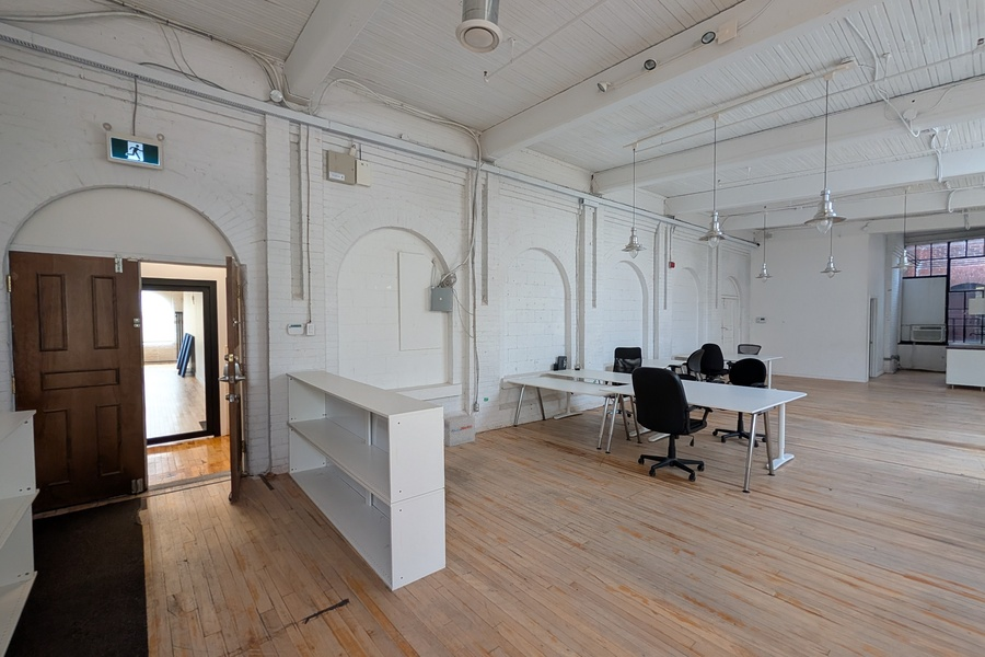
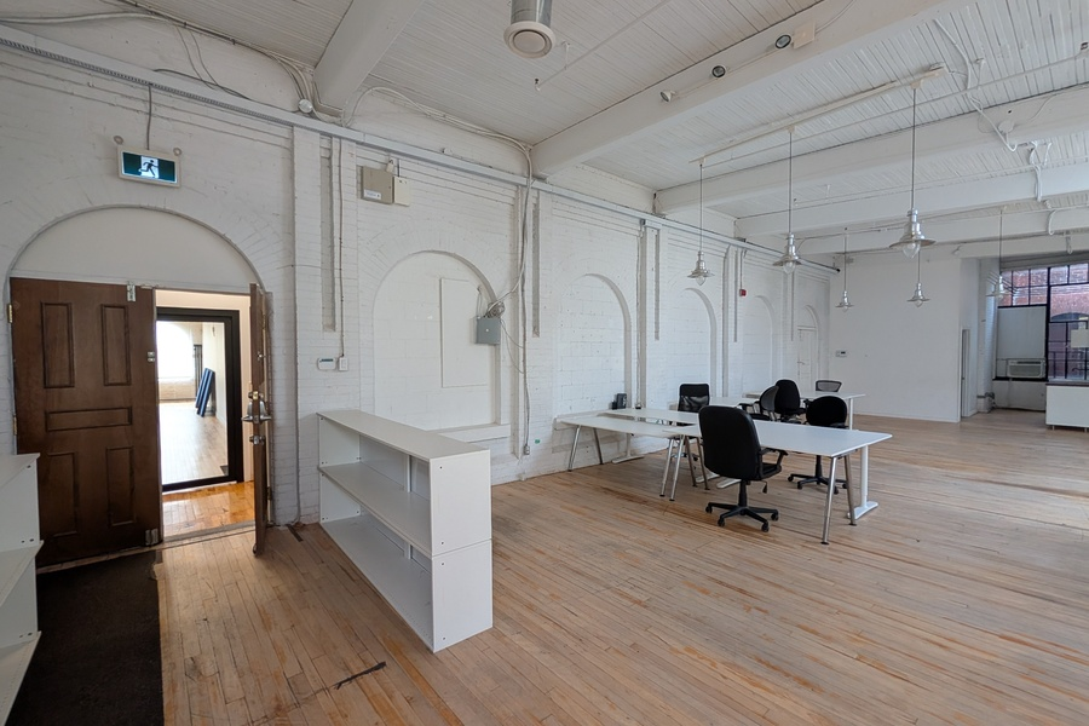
- cardboard box (457, 429)
